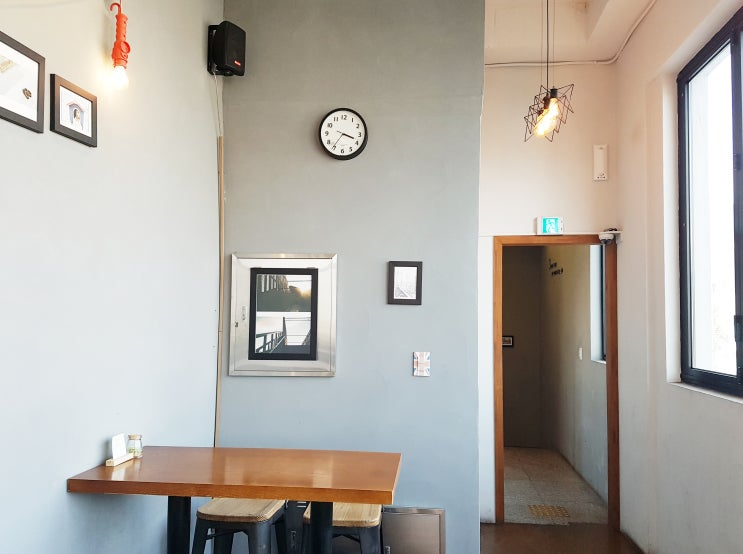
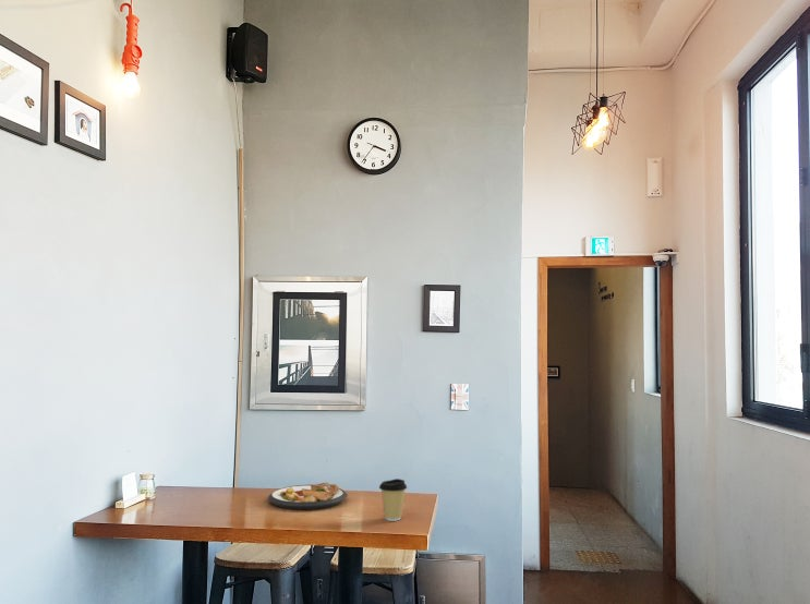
+ coffee cup (392, 499)
+ plate (307, 493)
